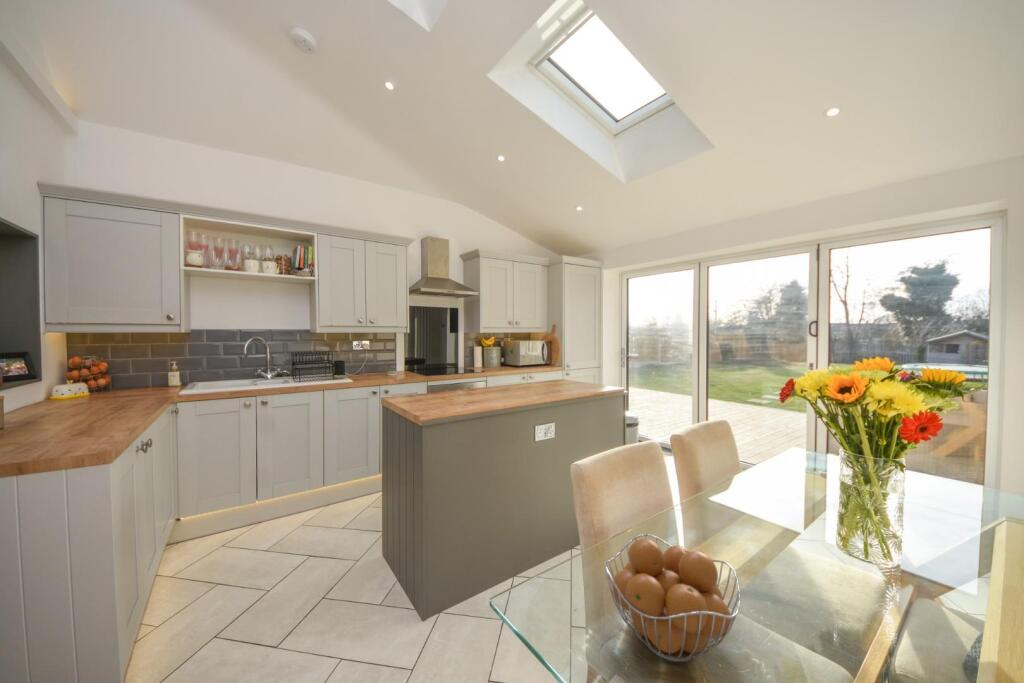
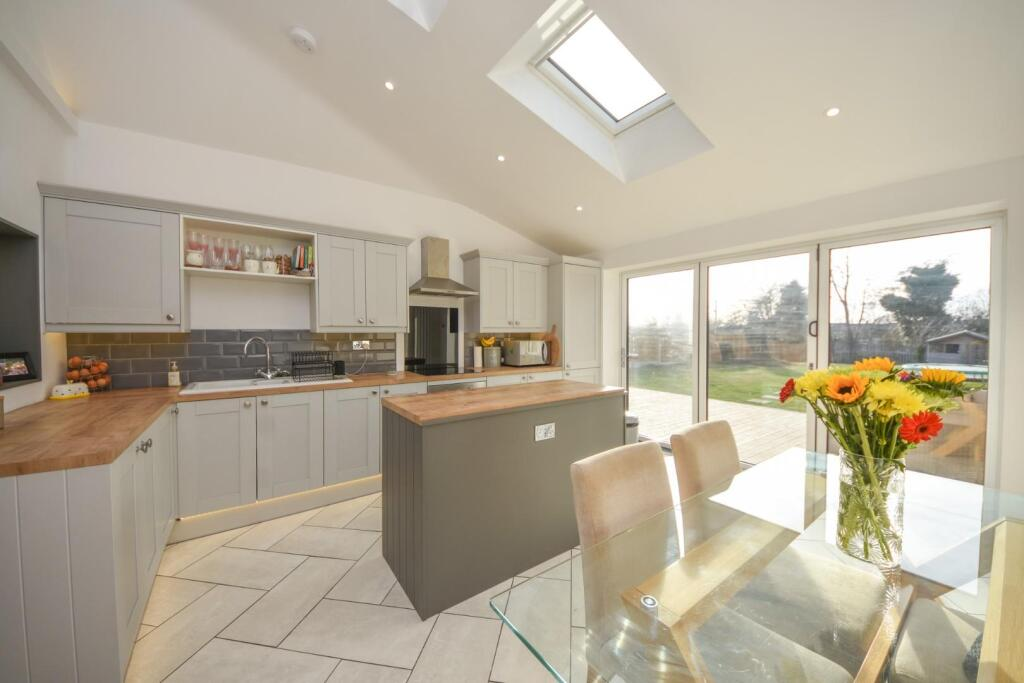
- fruit basket (668, 594)
